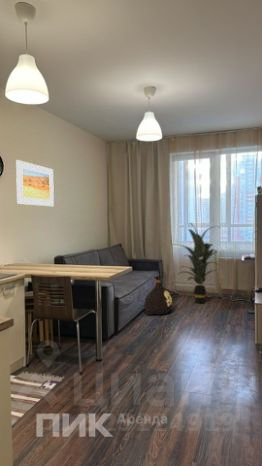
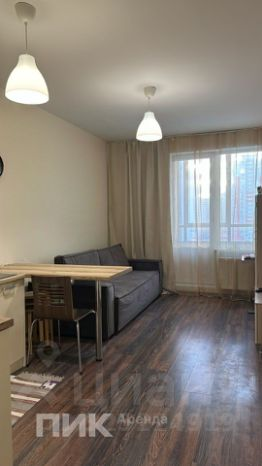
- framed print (36, 185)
- bag (158, 294)
- indoor plant (197, 262)
